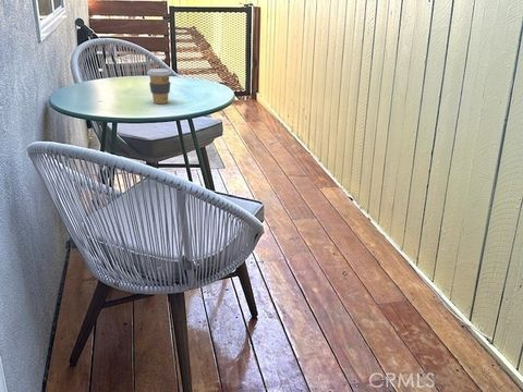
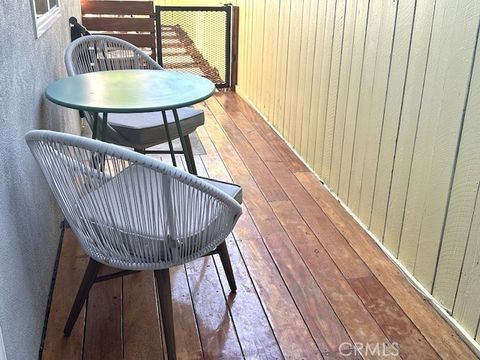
- coffee cup (159, 86)
